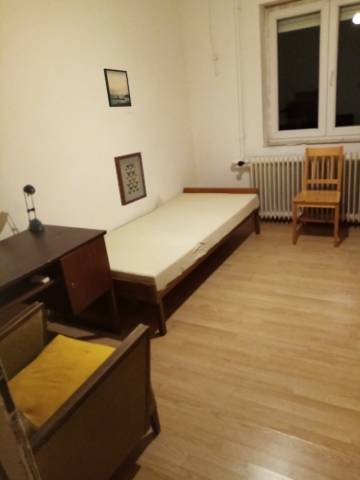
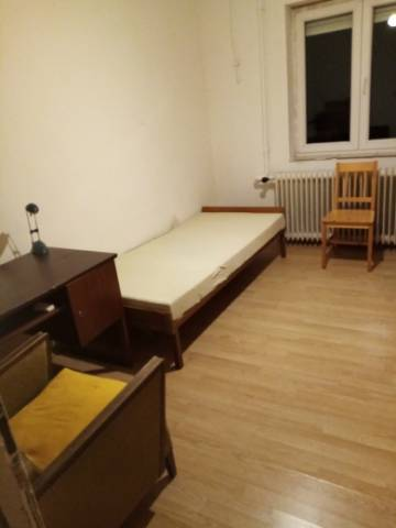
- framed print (118, 88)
- wall art (131, 178)
